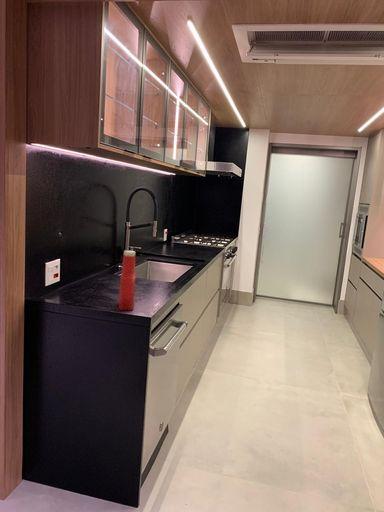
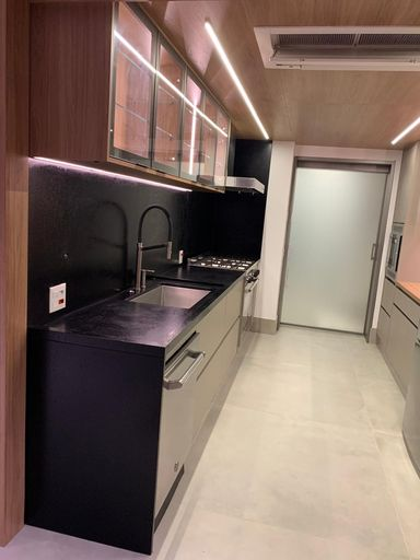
- soap bottle (128, 278)
